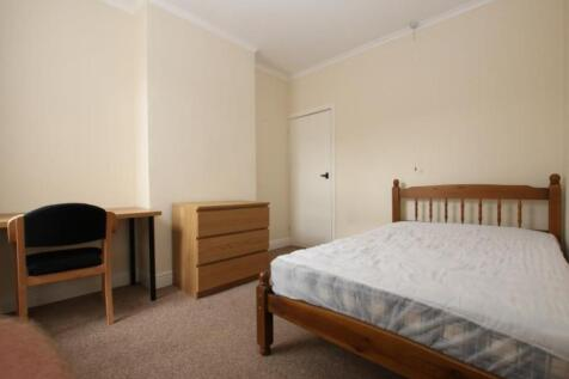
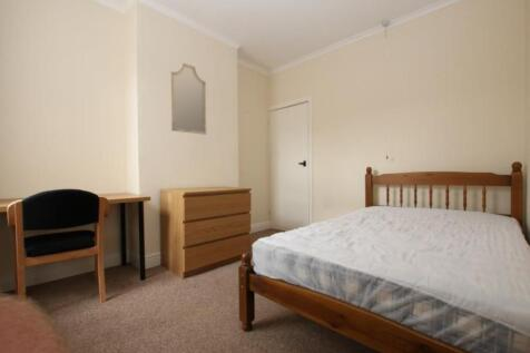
+ home mirror (189, 98)
